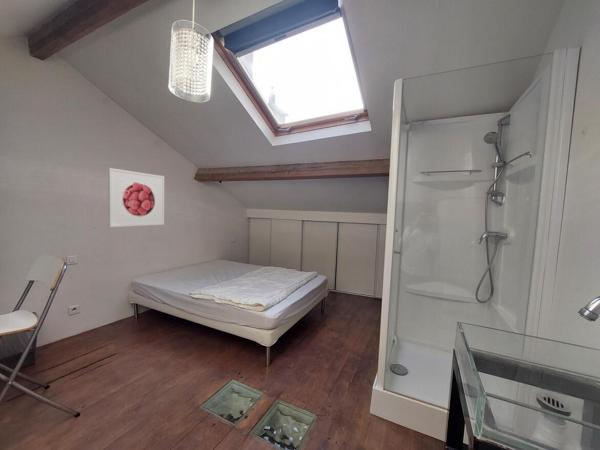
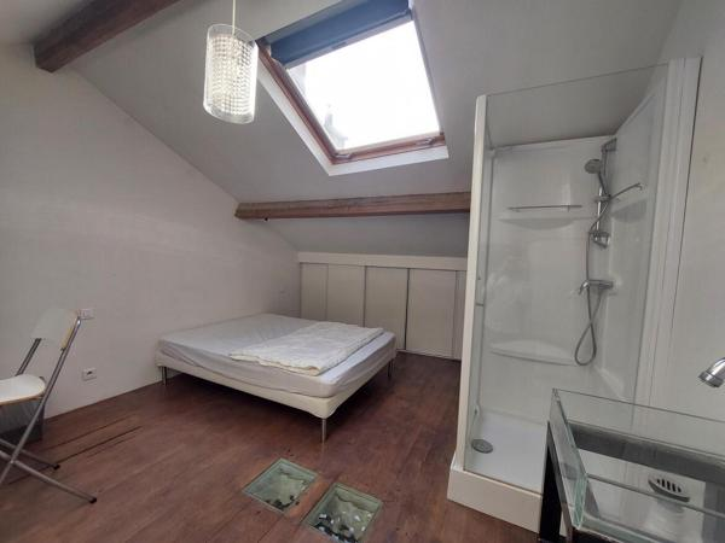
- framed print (139, 199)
